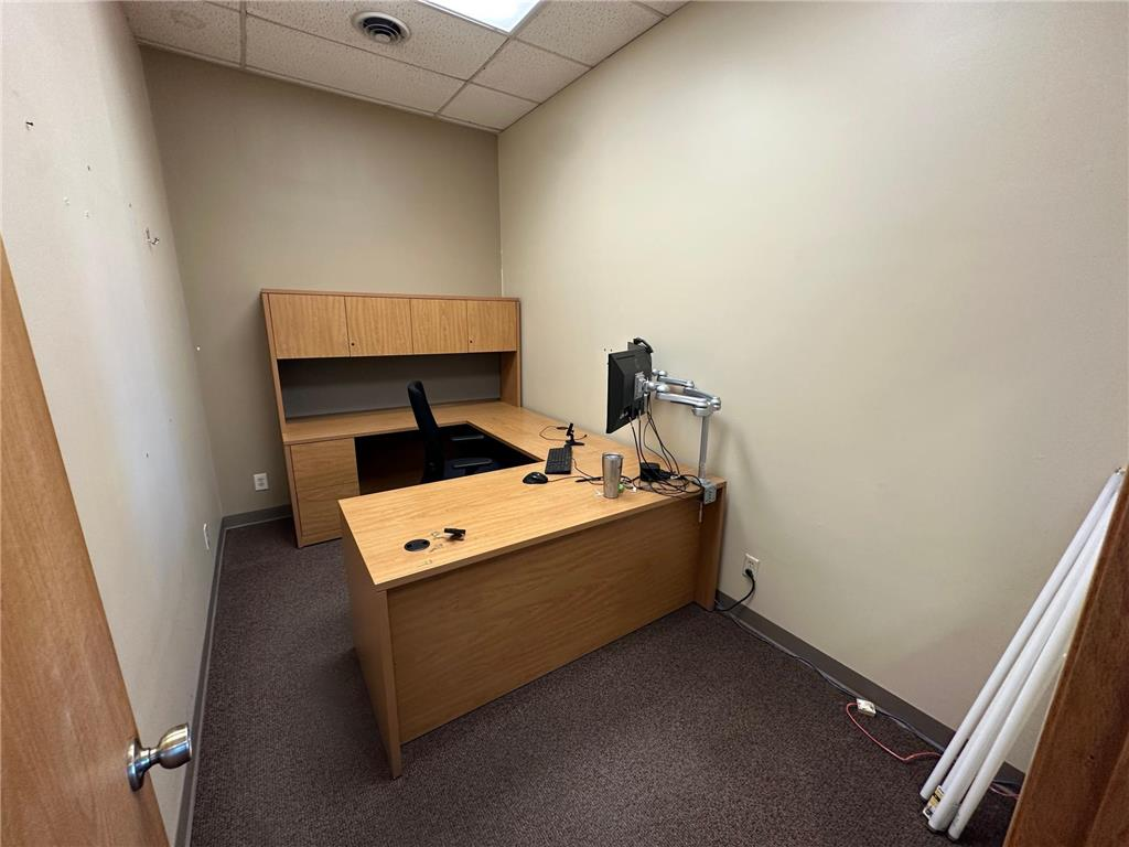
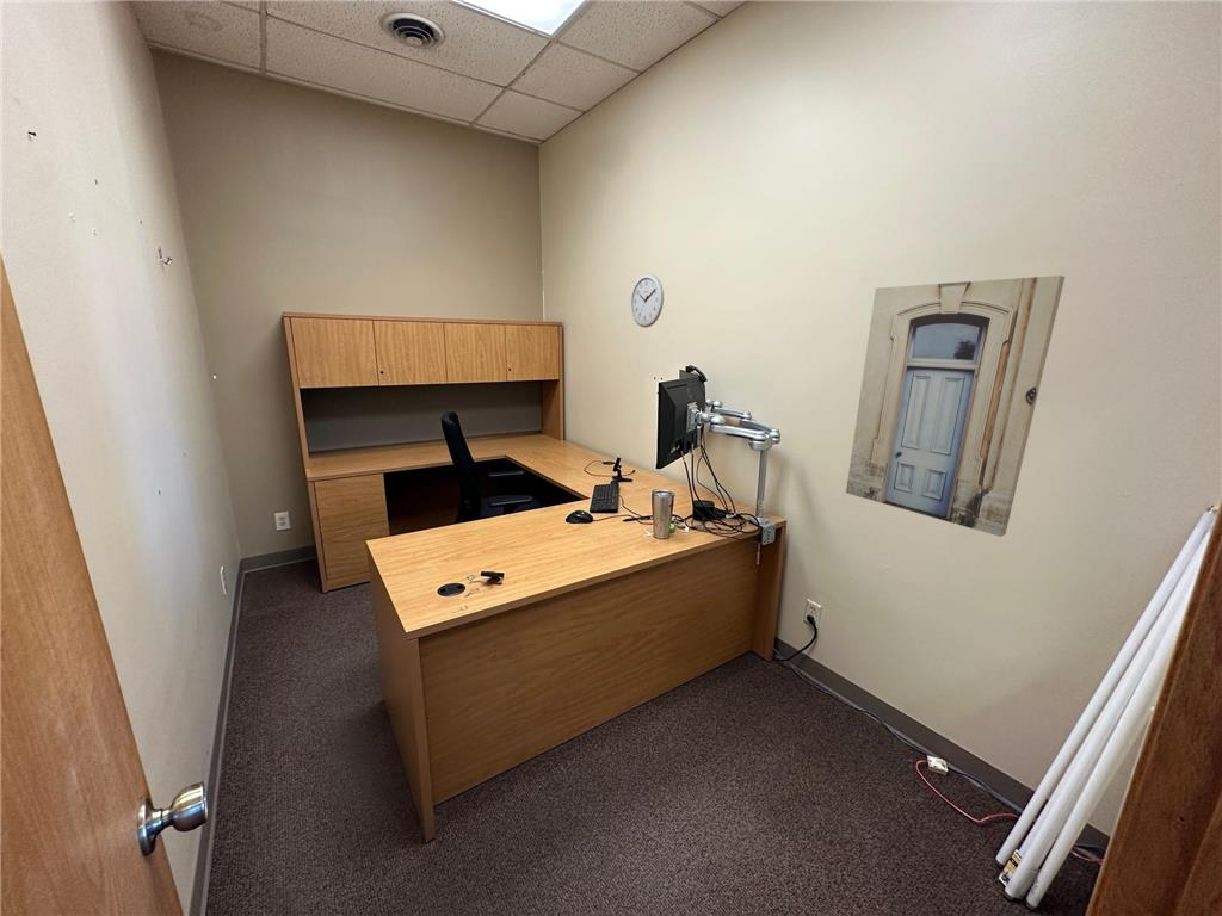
+ wall clock (646, 301)
+ wall art (936, 403)
